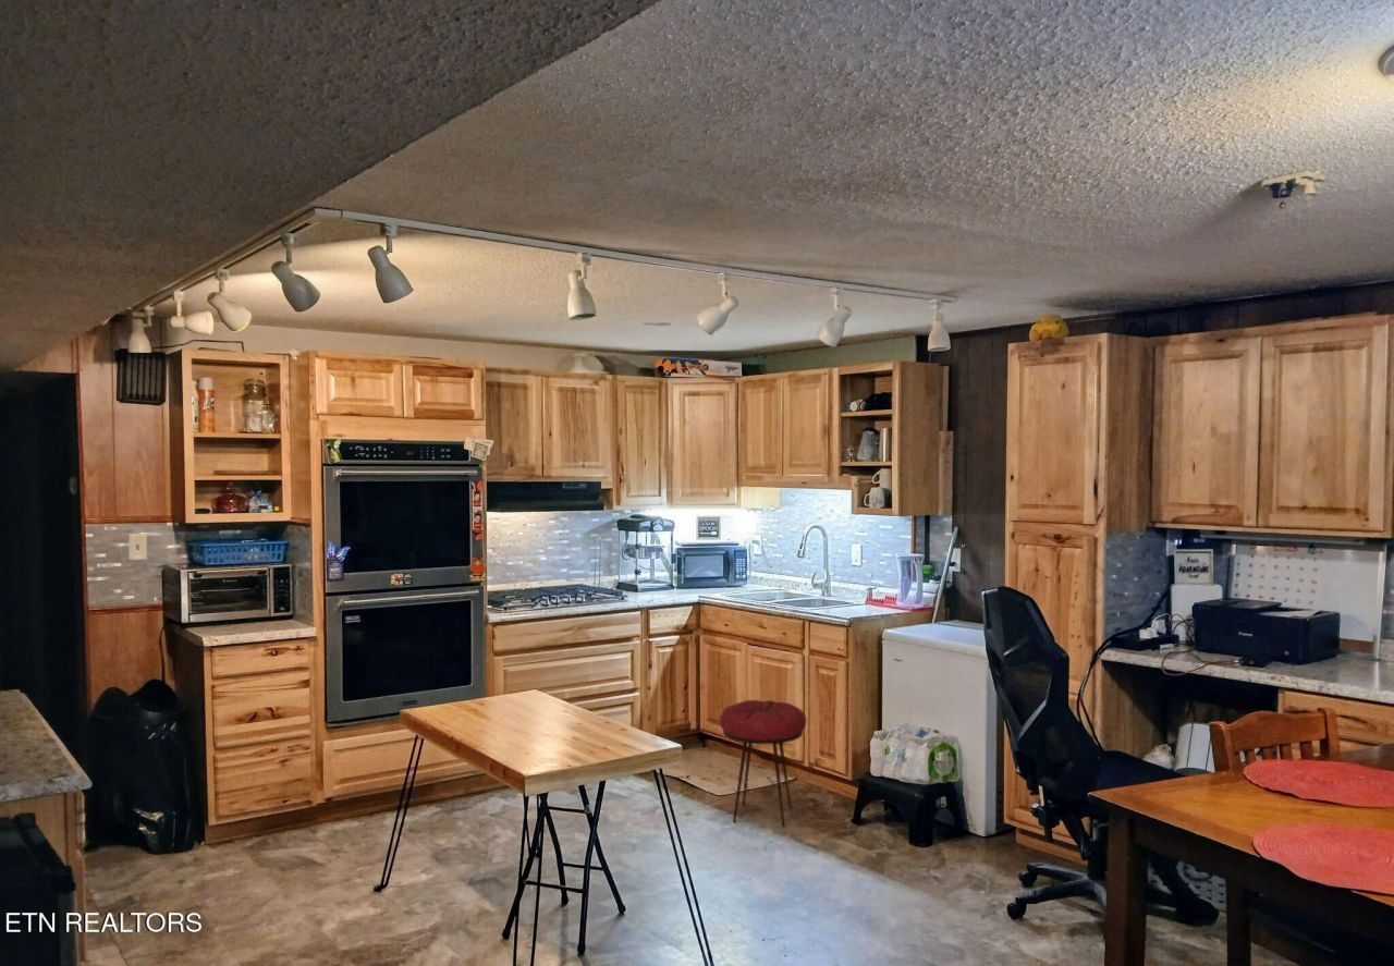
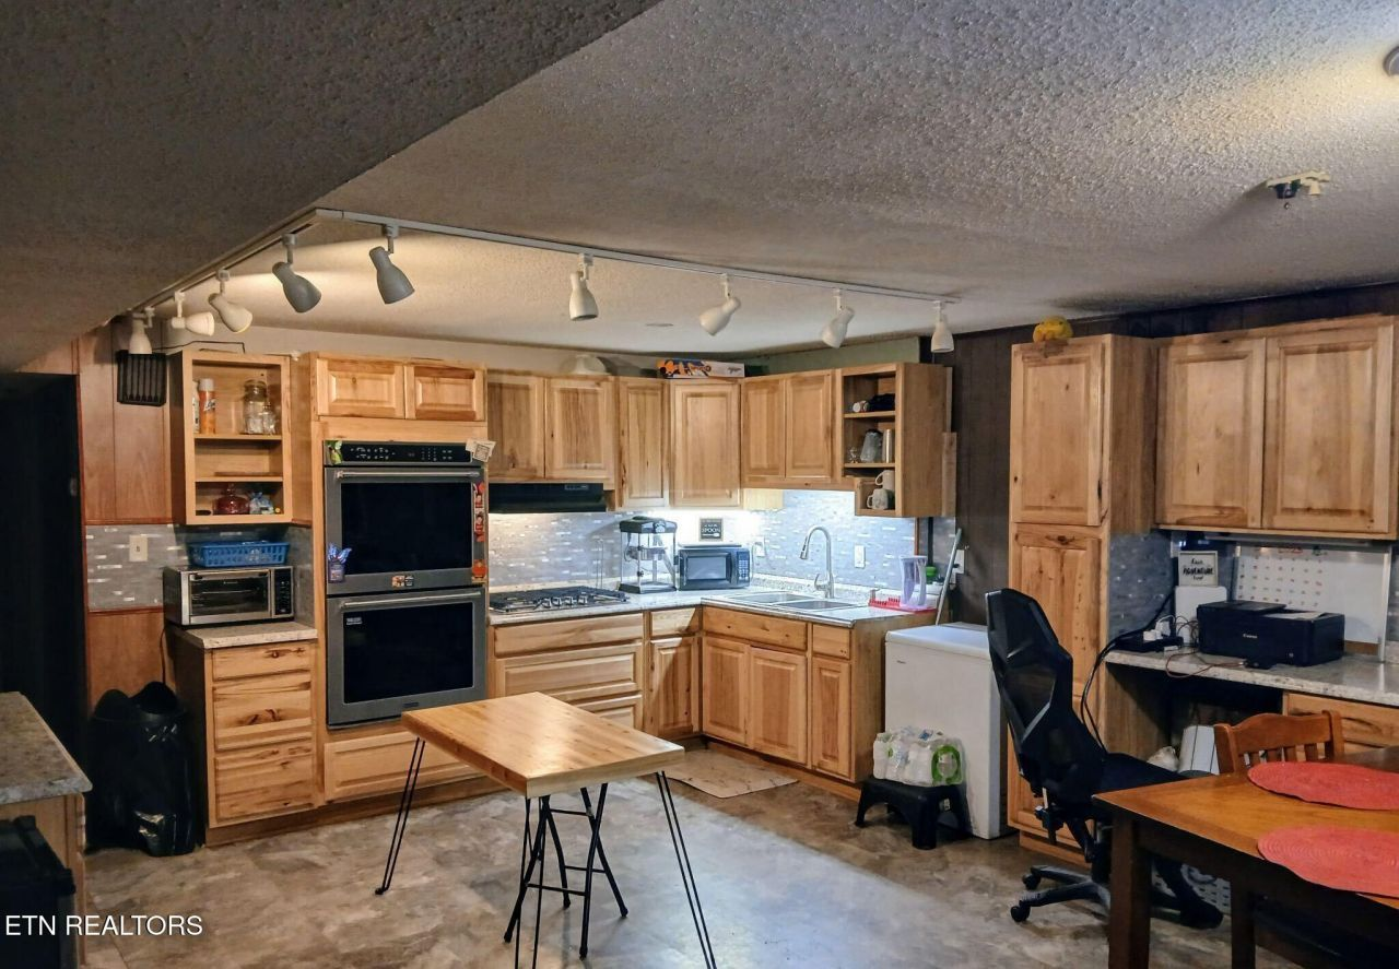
- stool (774, 760)
